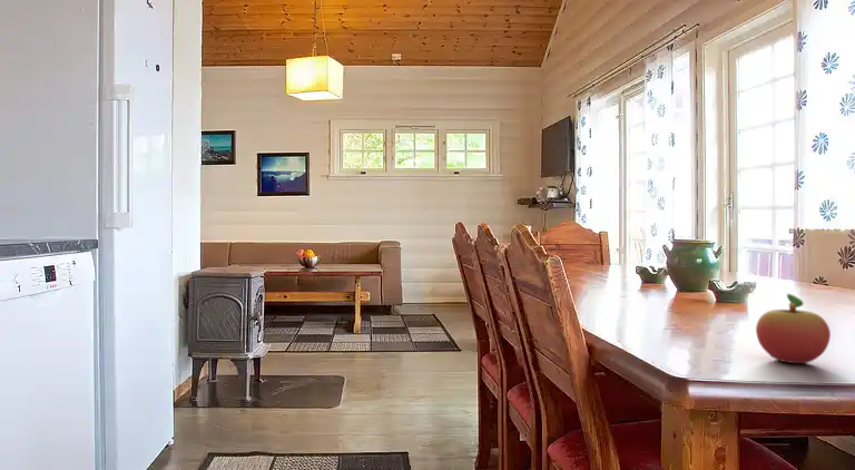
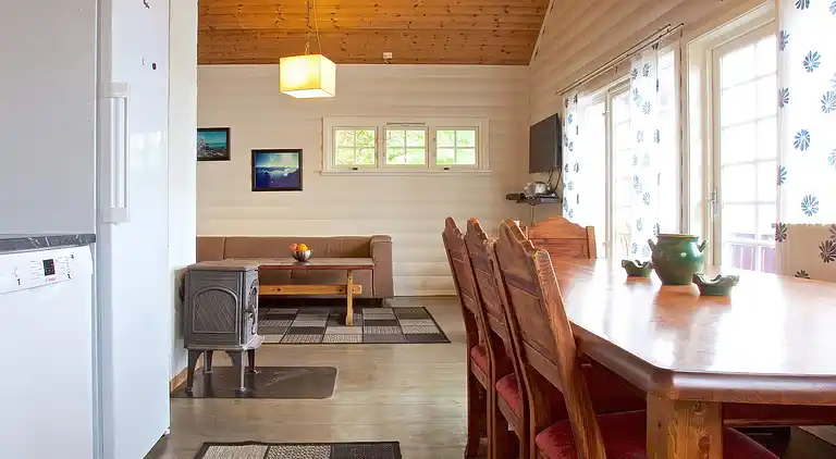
- fruit (792, 327)
